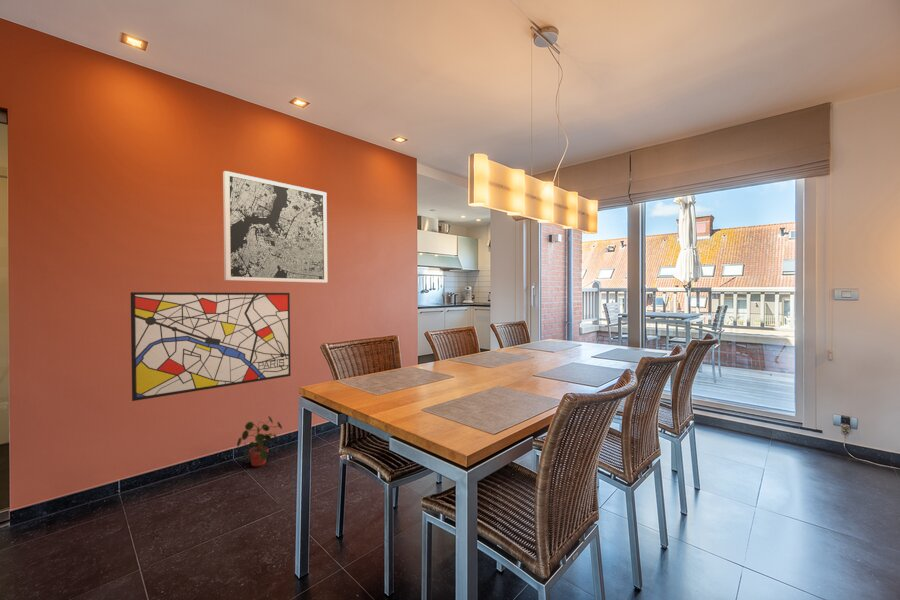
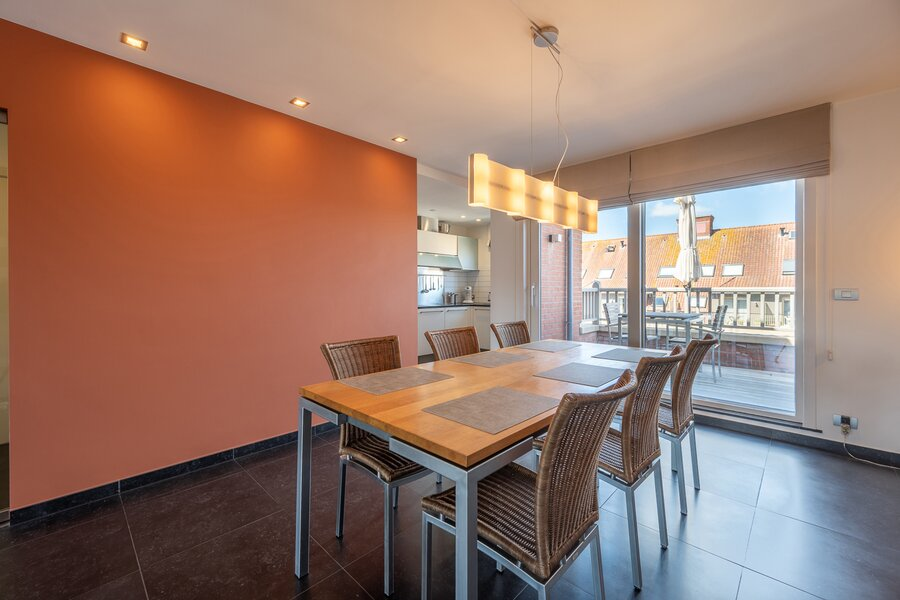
- wall art (279, 232)
- wall art (221, 339)
- potted plant (262, 439)
